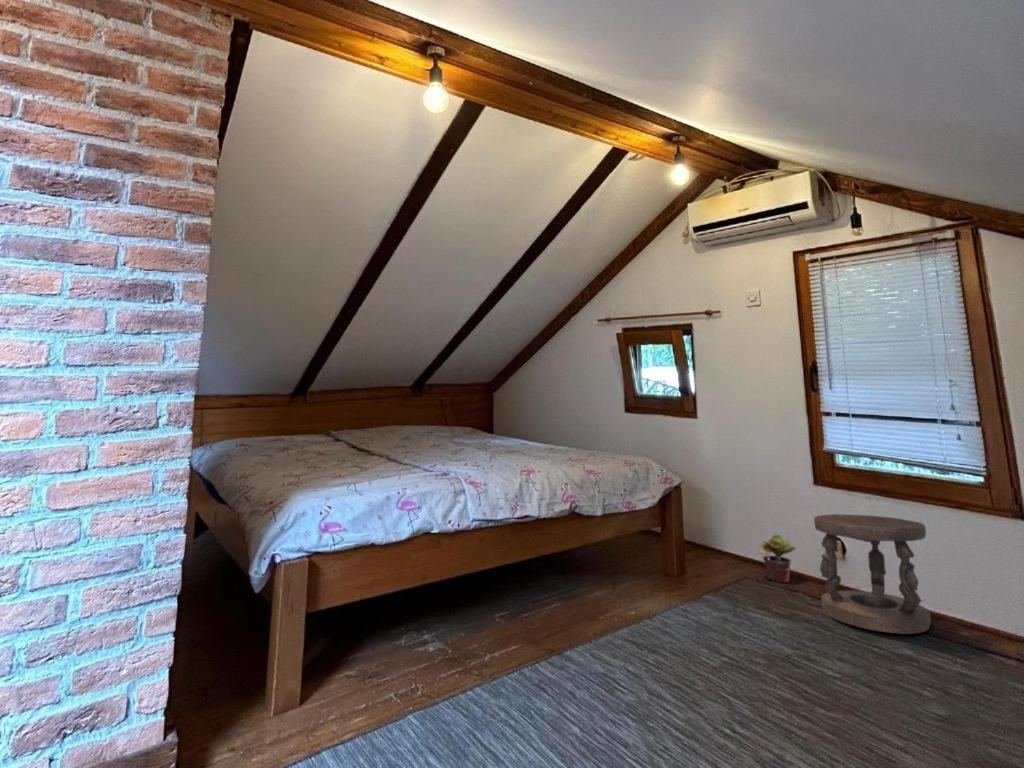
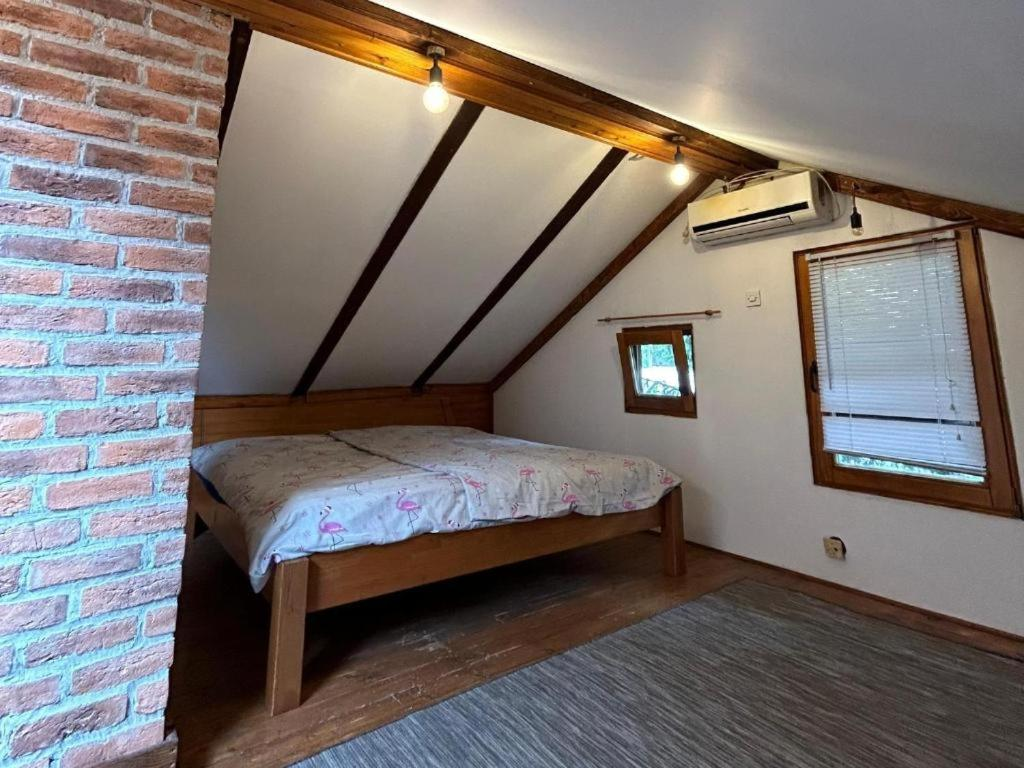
- stool (869, 567)
- potted plant (777, 556)
